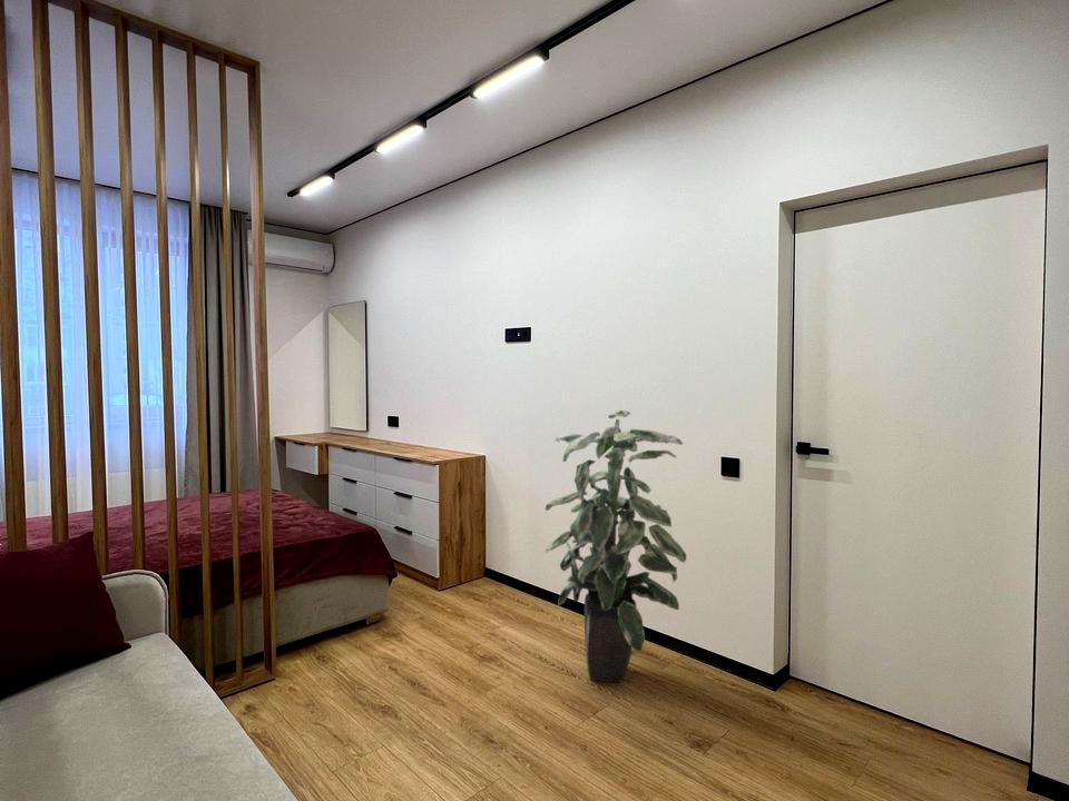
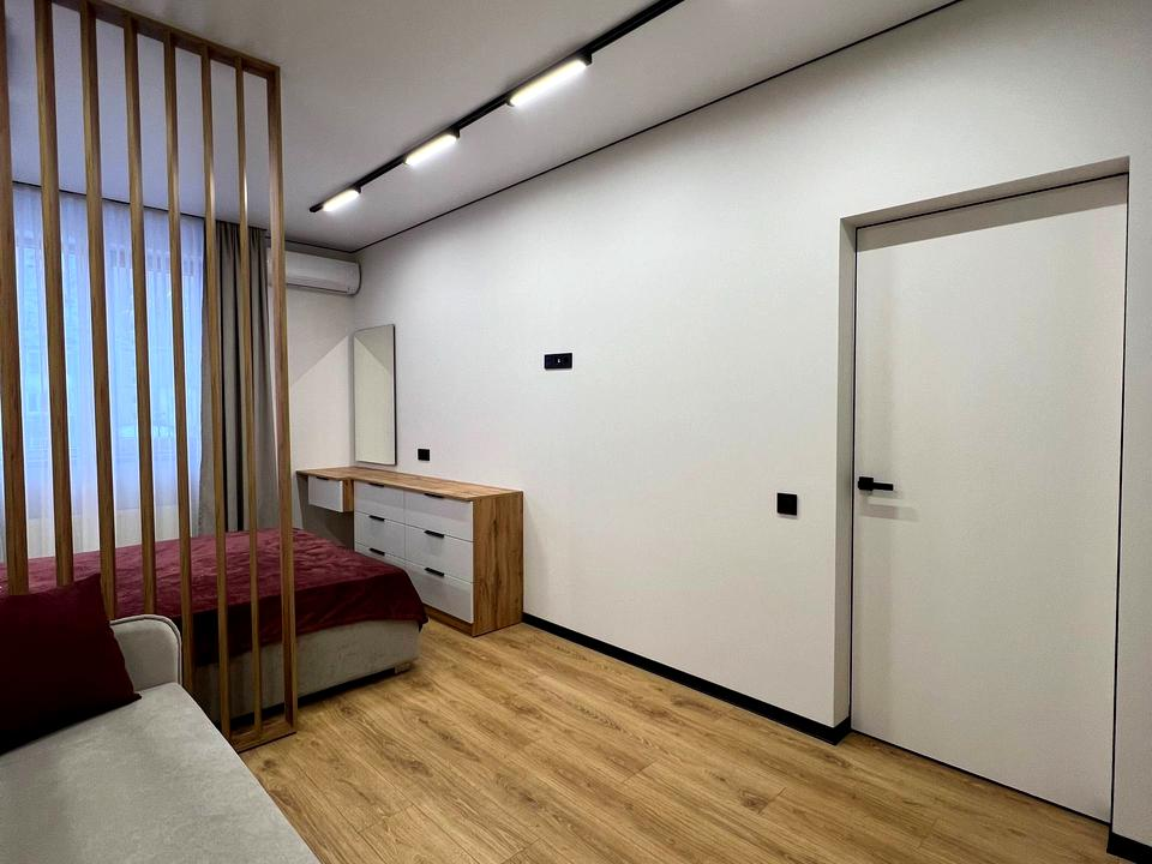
- indoor plant (616, 547)
